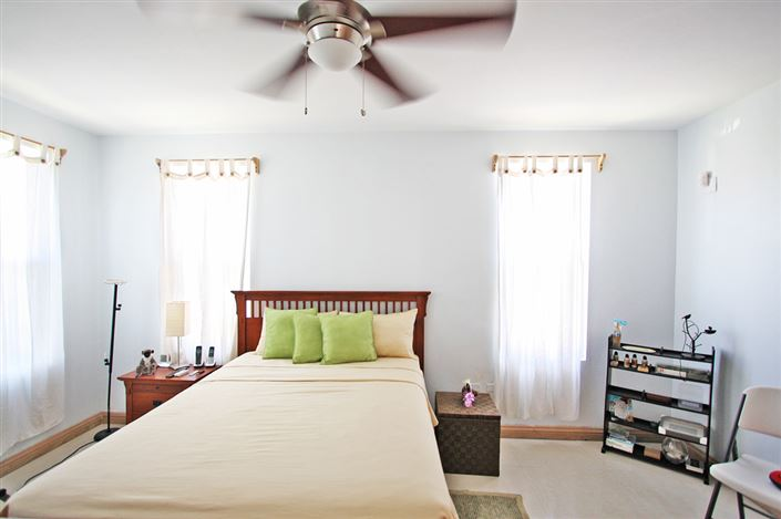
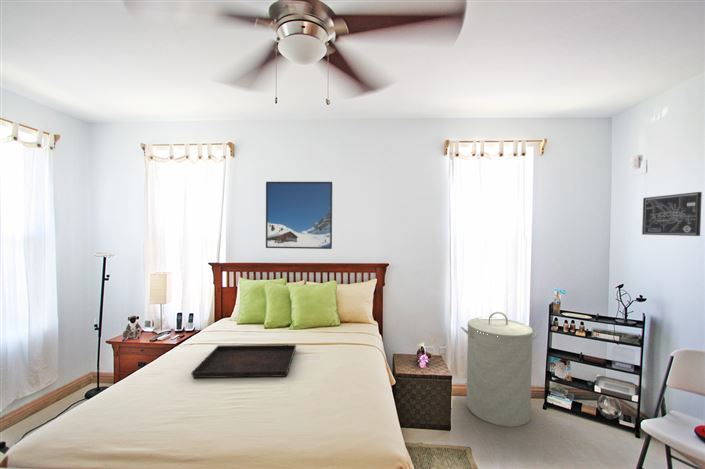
+ wall art (669, 215)
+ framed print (298, 215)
+ laundry hamper (498, 361)
+ serving tray (249, 359)
